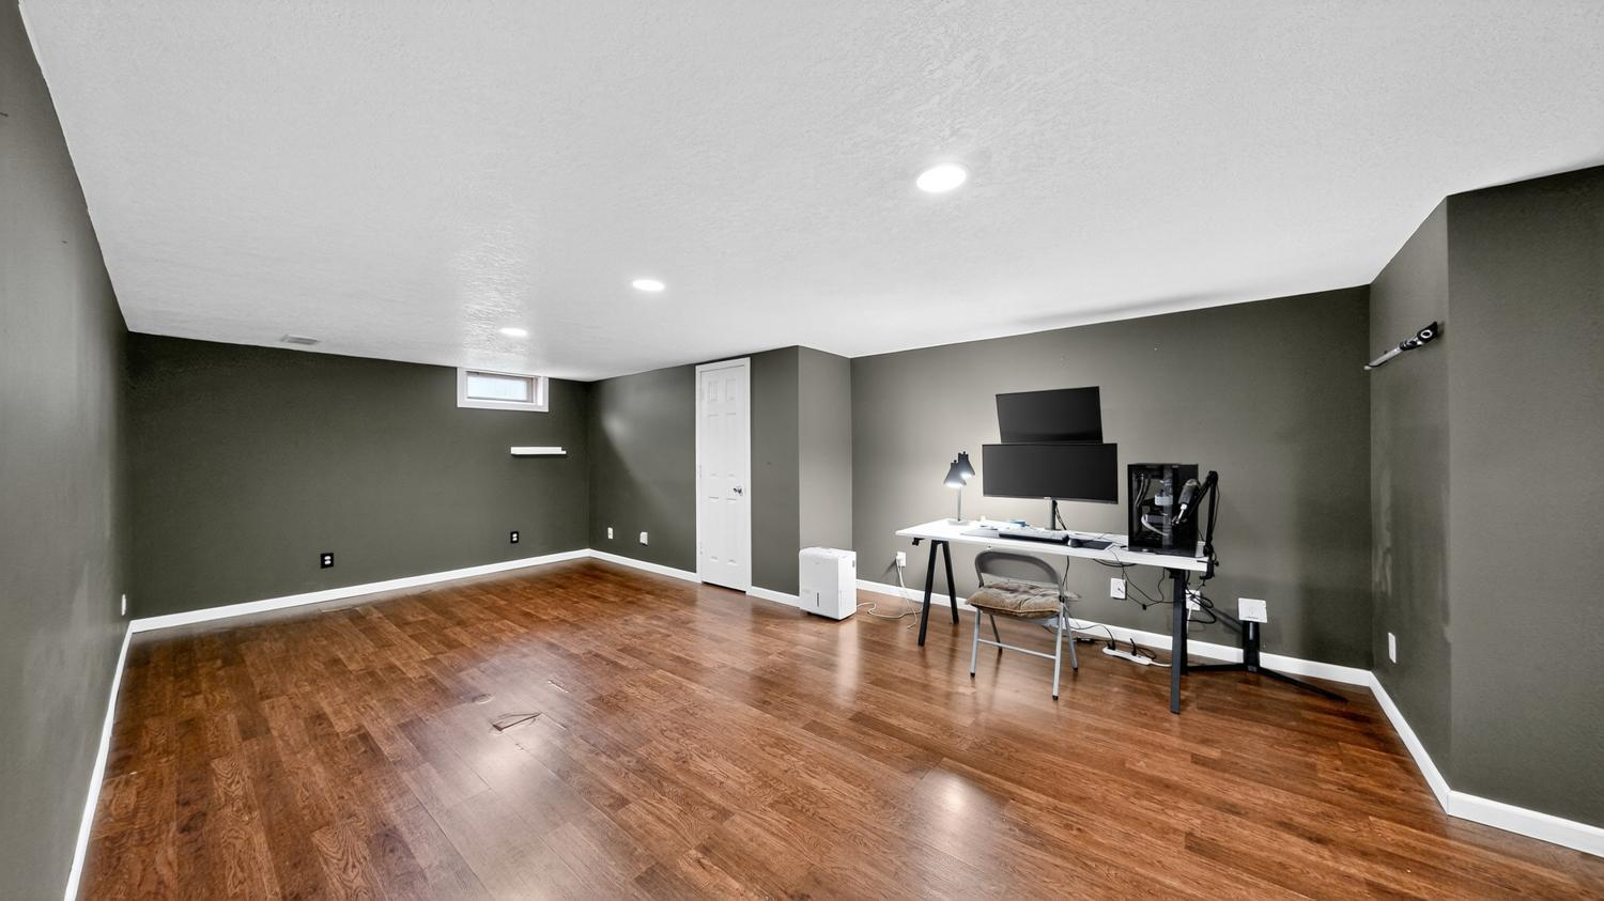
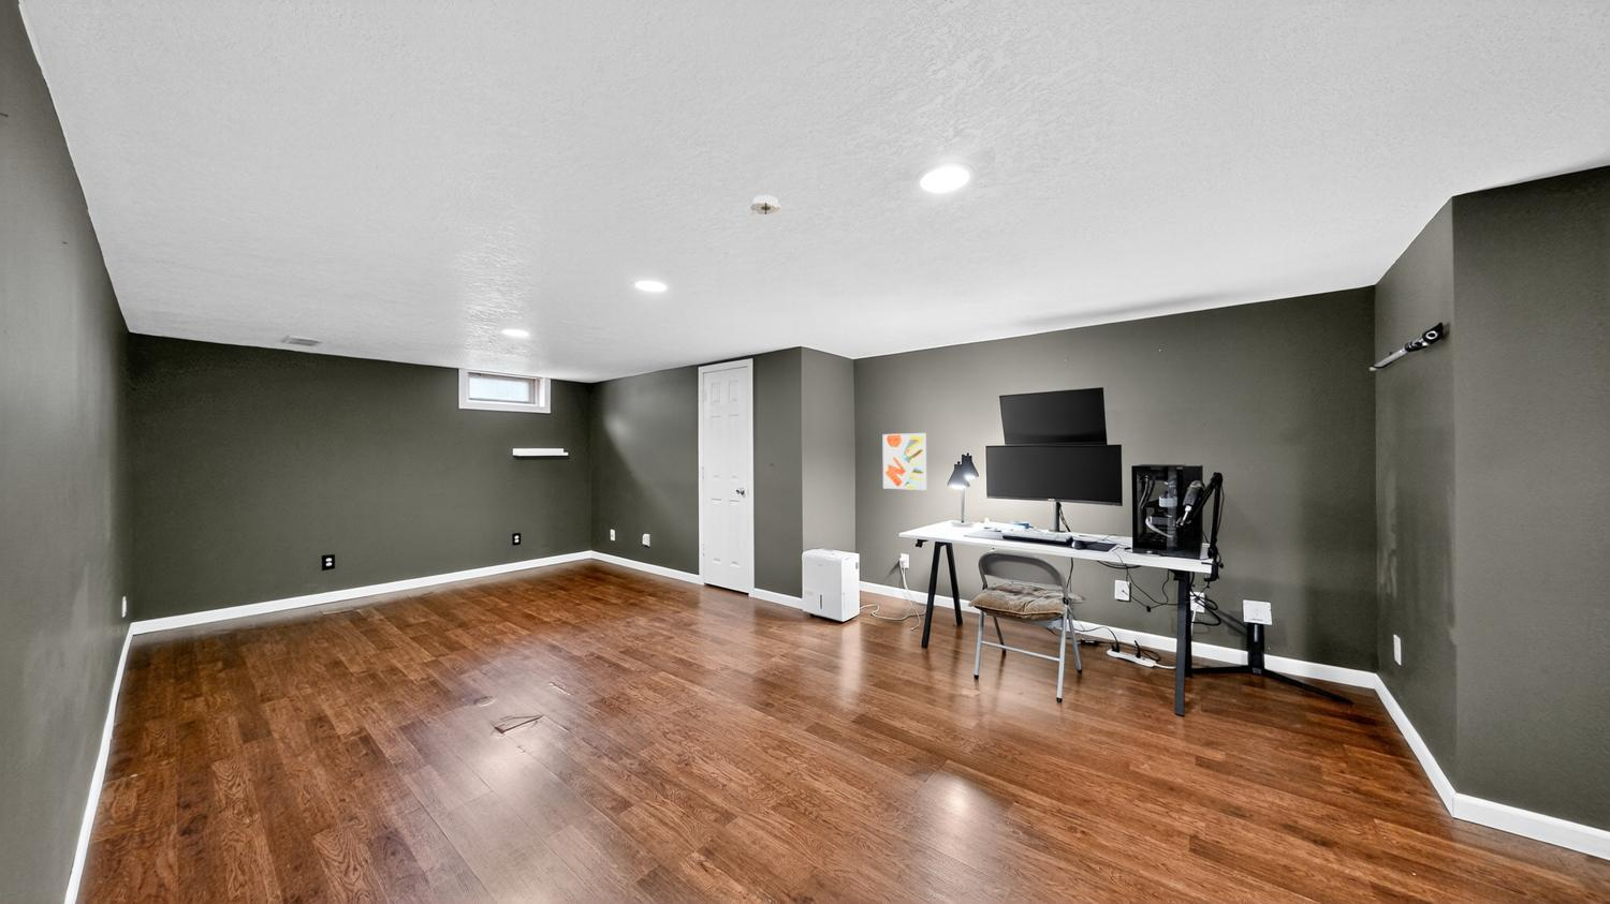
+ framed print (903, 461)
+ smoke detector (764, 204)
